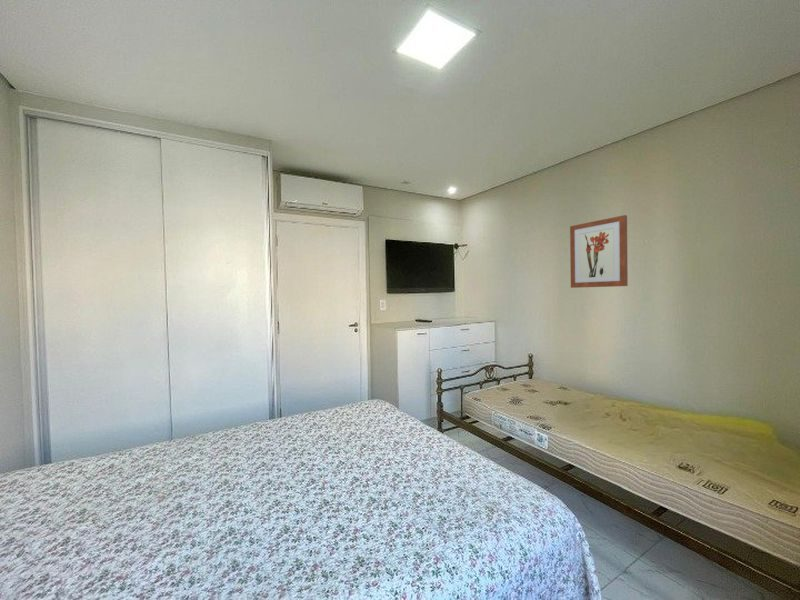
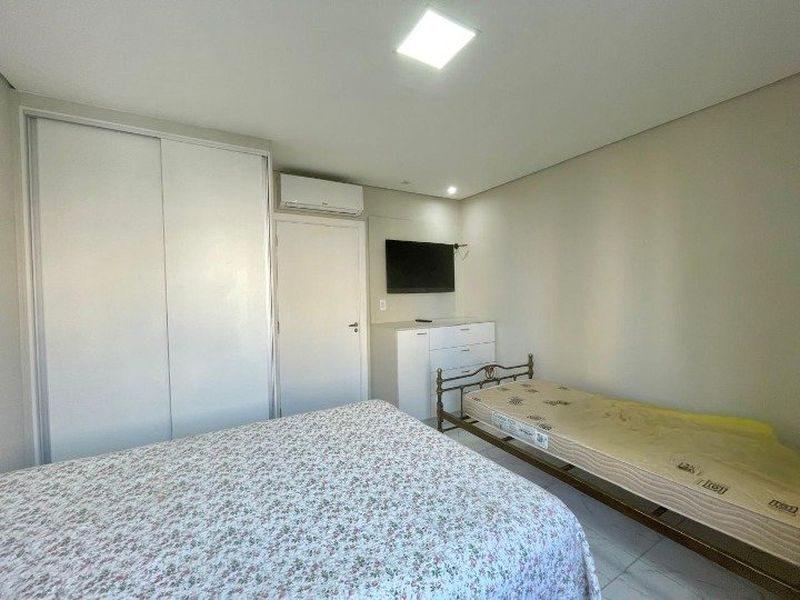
- wall art (596, 254)
